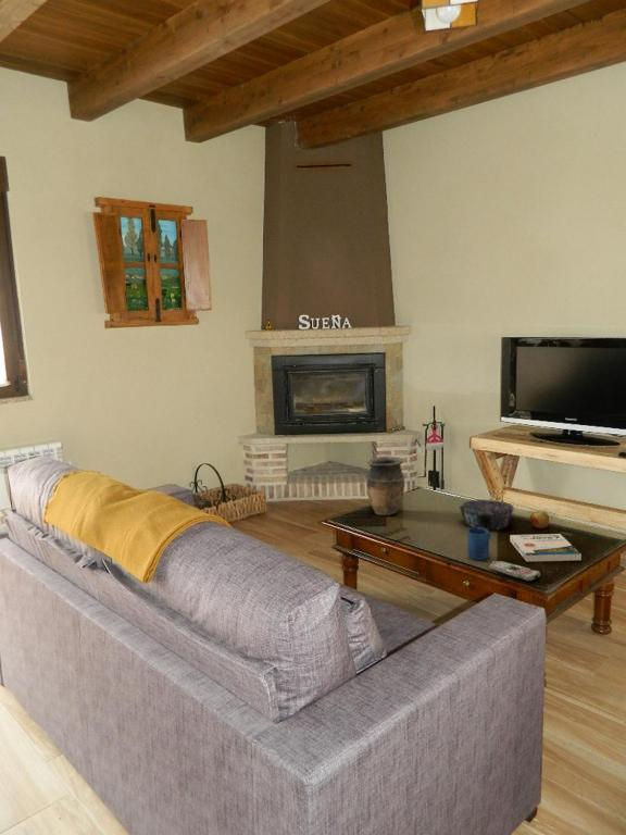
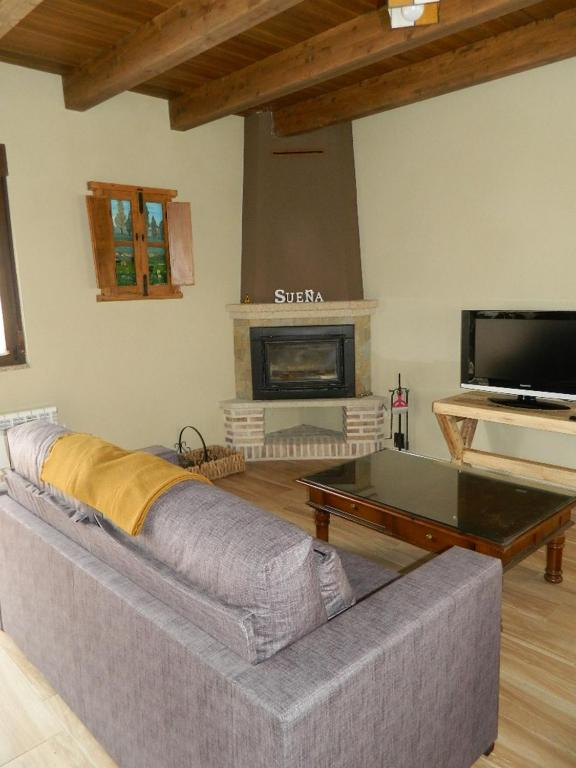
- vase (385, 486)
- remote control (513, 570)
- decorative bowl (486, 514)
- apple (539, 519)
- mug (480, 543)
- book (543, 547)
